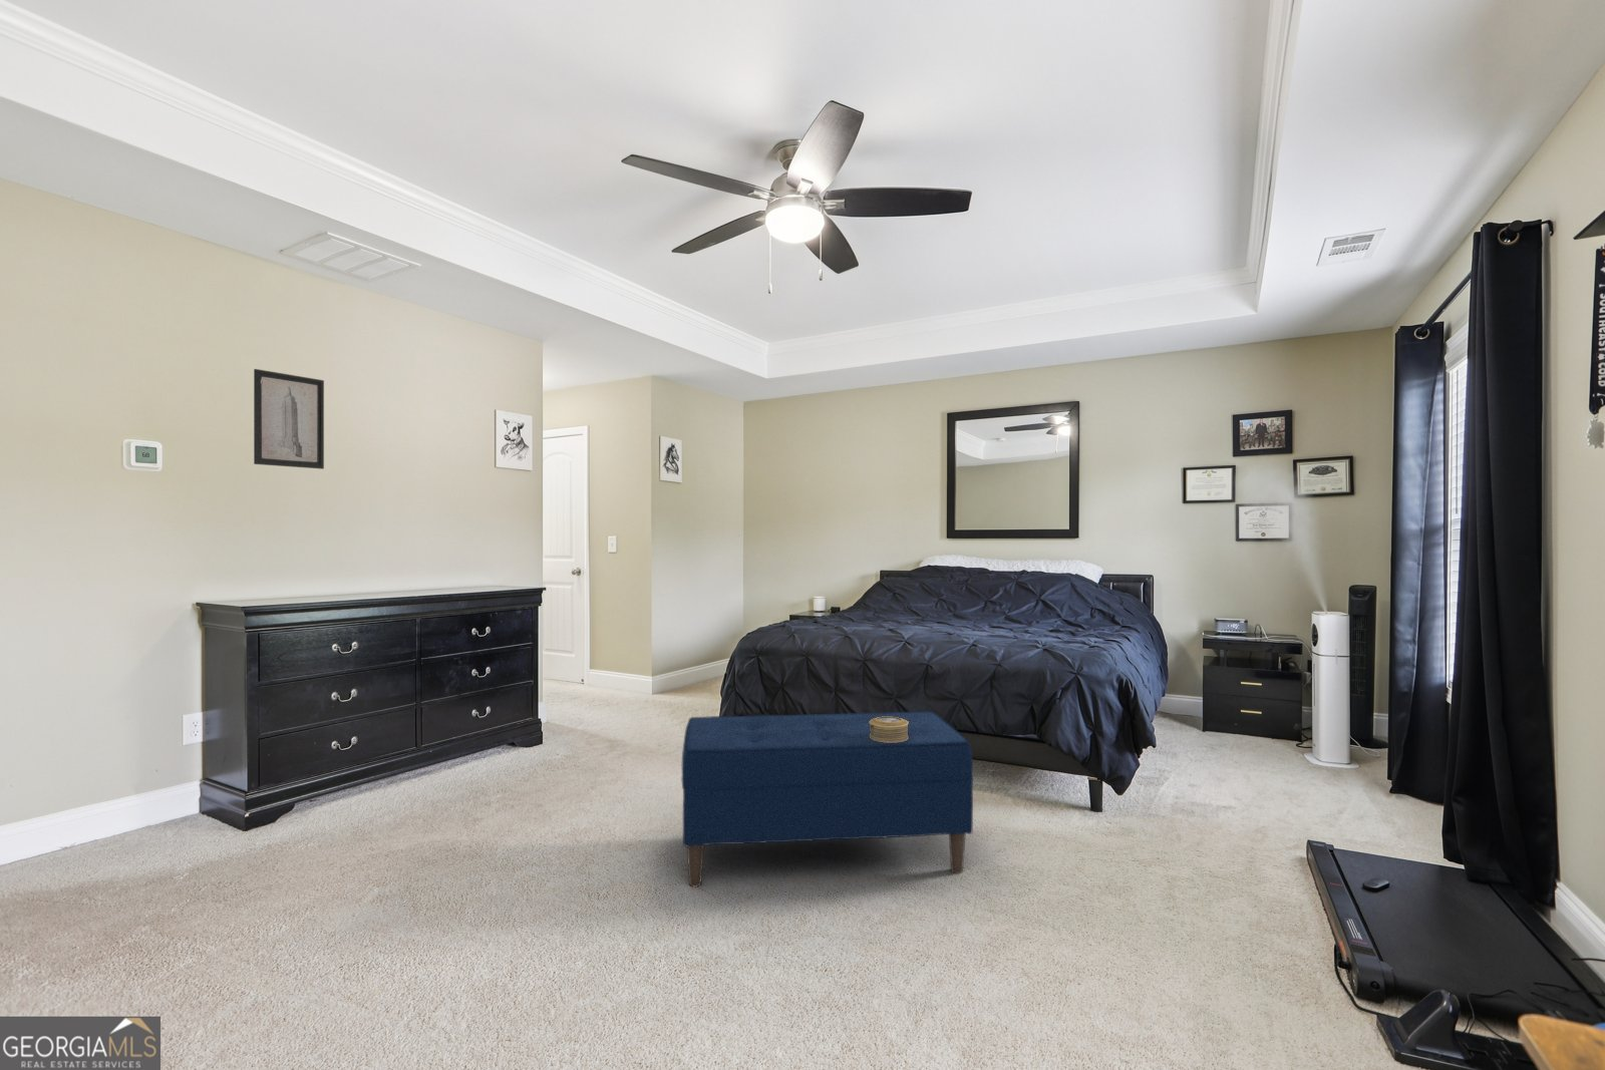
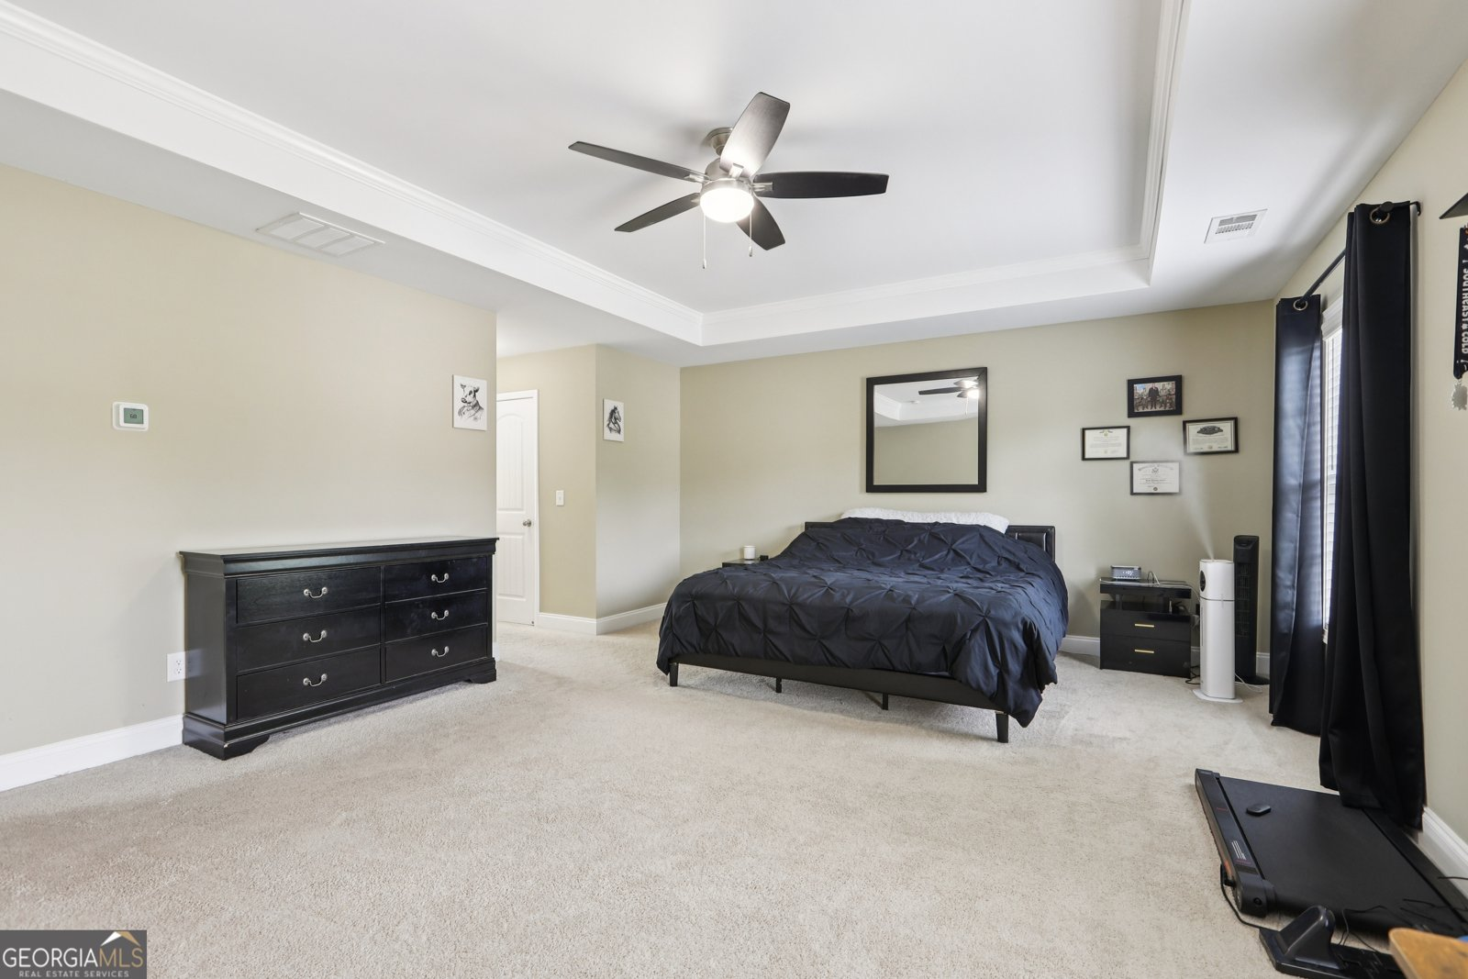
- bench (820, 792)
- decorative box (887, 728)
- wall art (290, 420)
